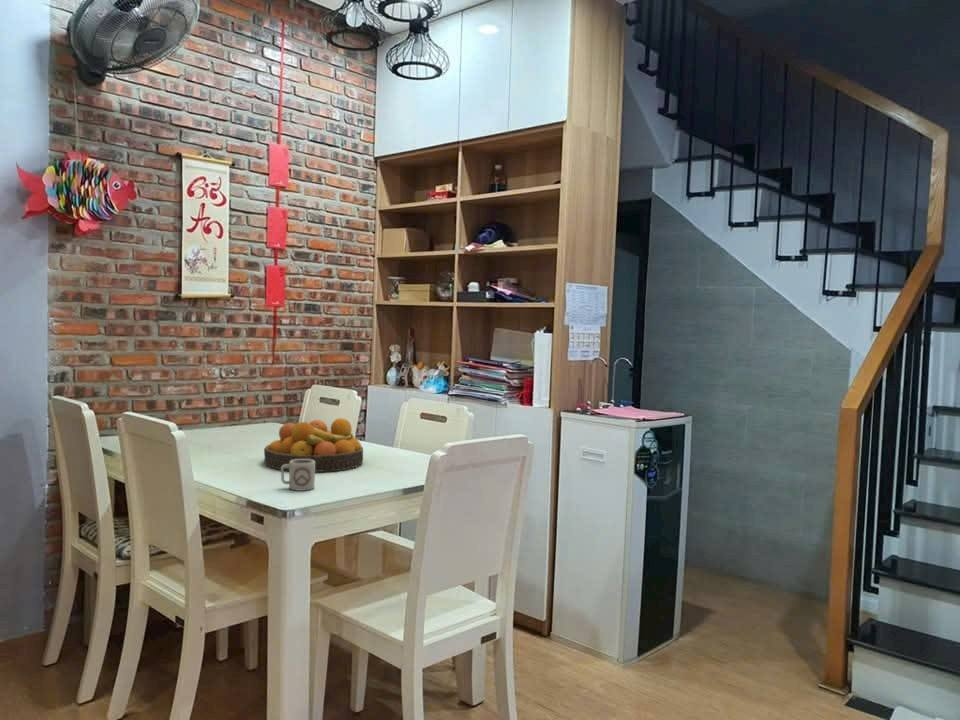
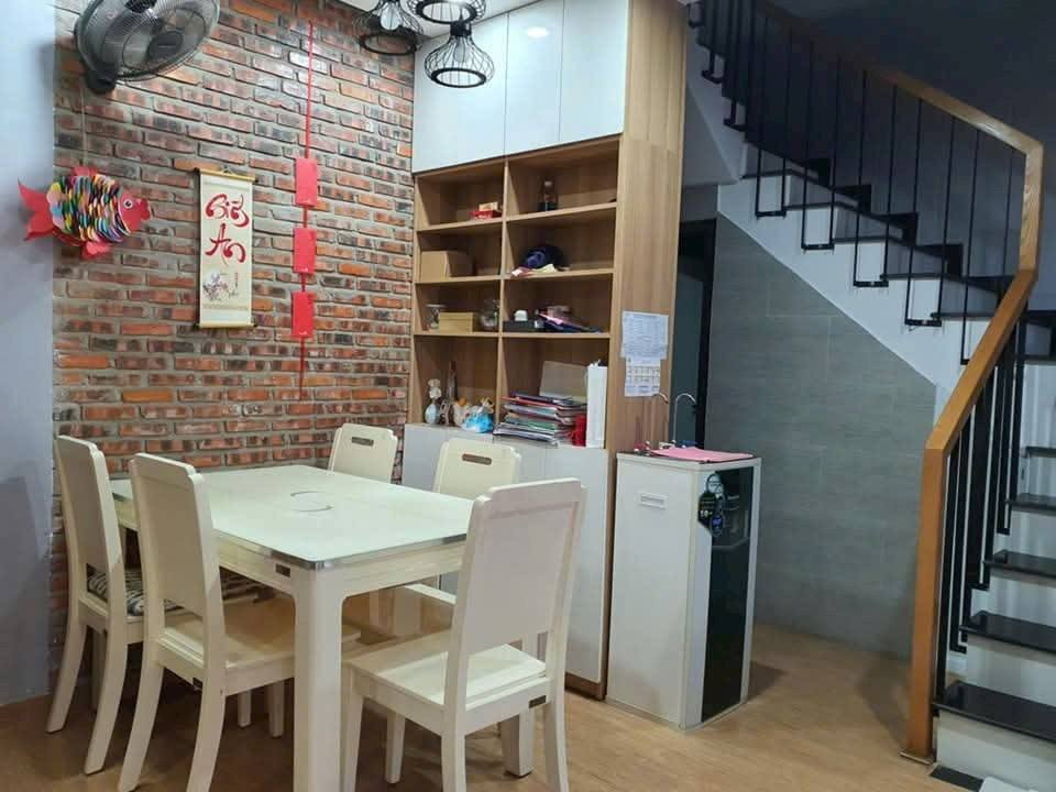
- cup (297, 474)
- fruit bowl (315, 440)
